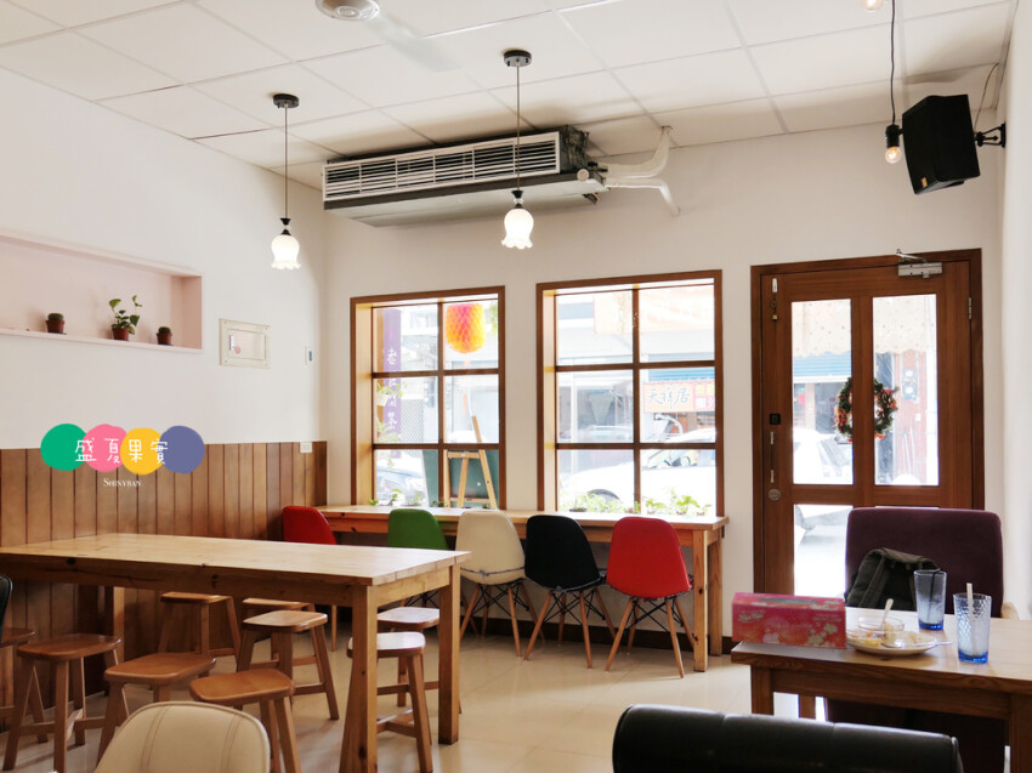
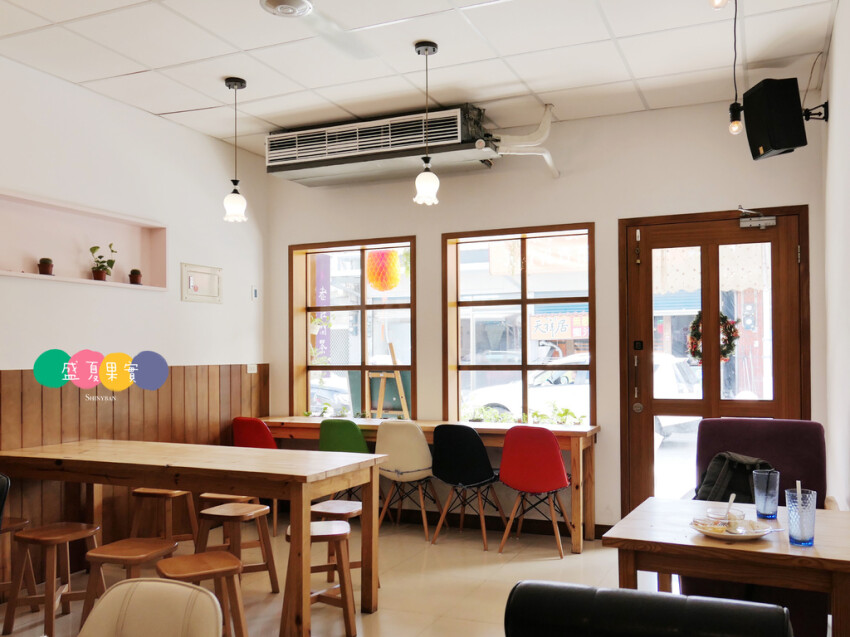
- tissue box (788, 619)
